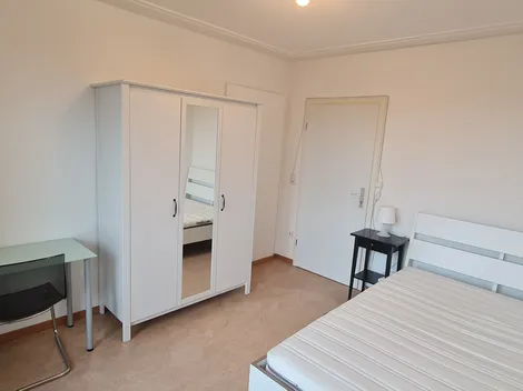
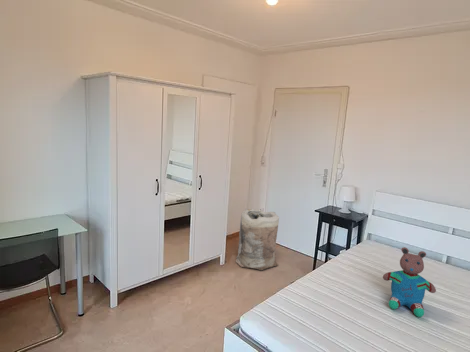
+ bag (259, 236)
+ teddy bear (409, 279)
